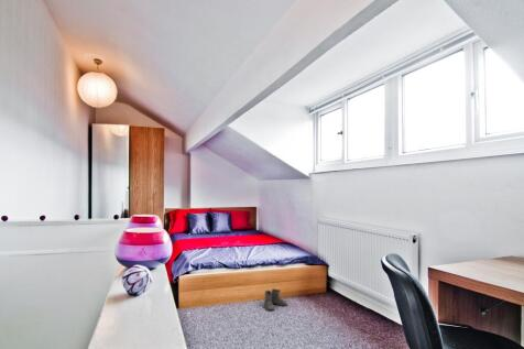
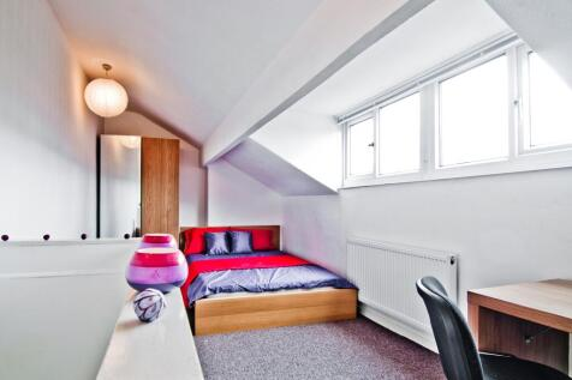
- boots (273, 298)
